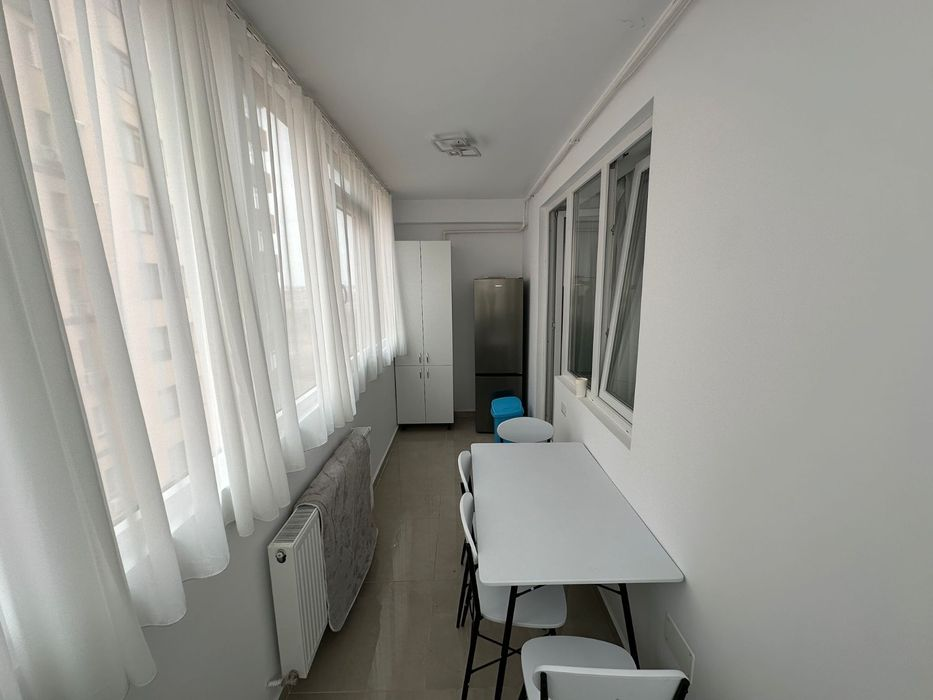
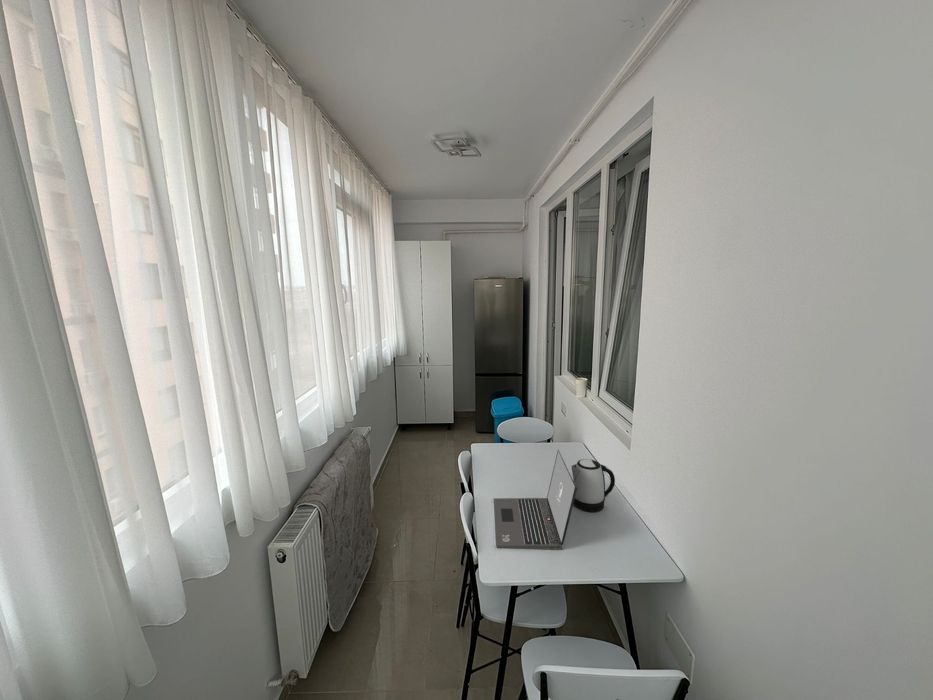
+ laptop (530, 498)
+ kettle (592, 482)
